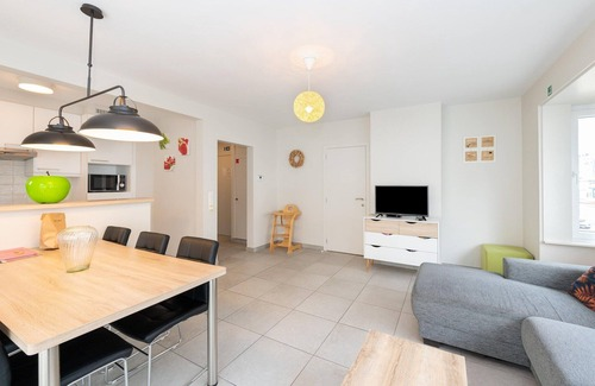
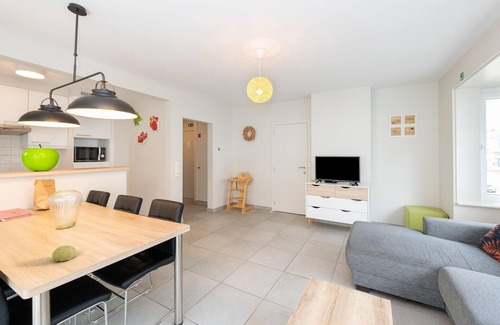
+ fruit (64, 252)
